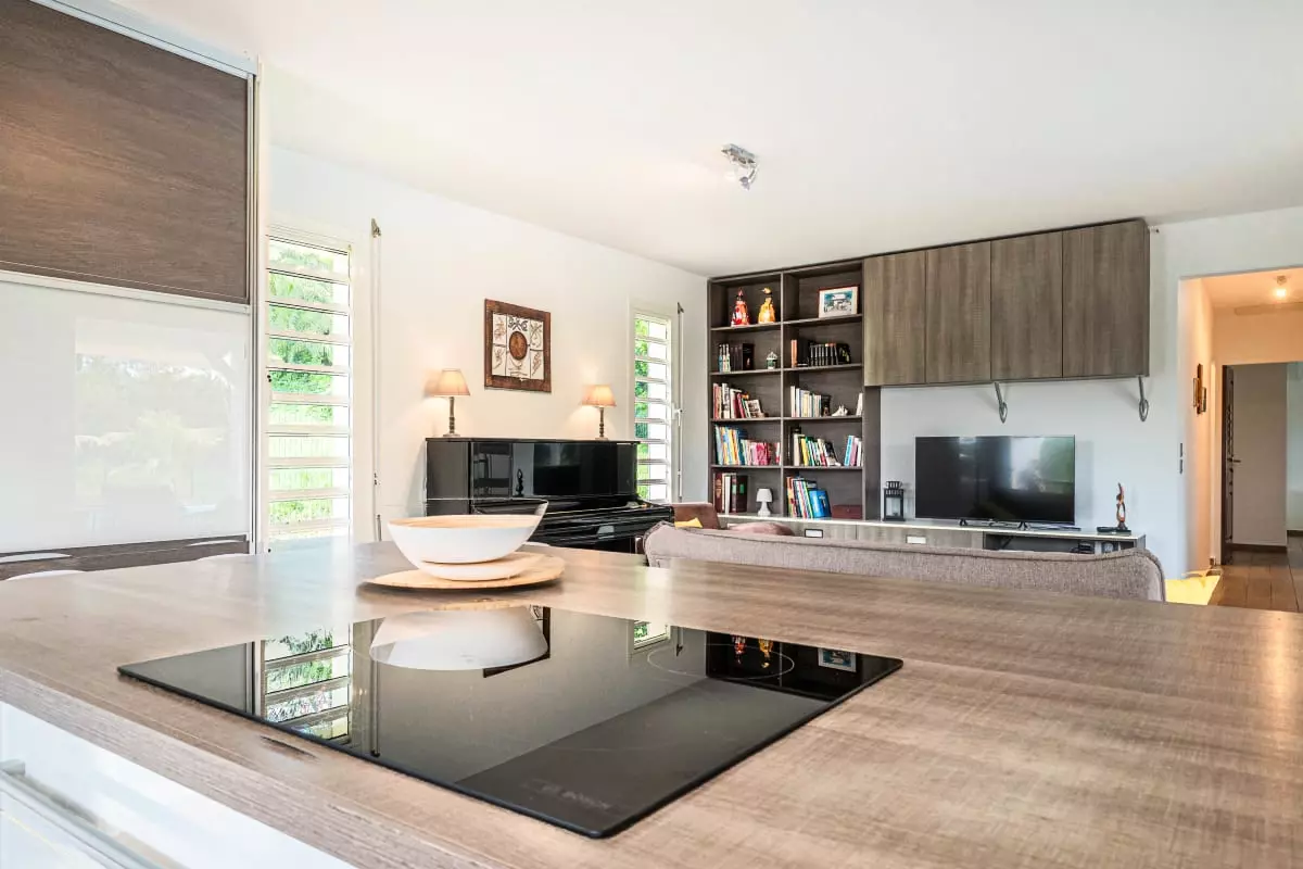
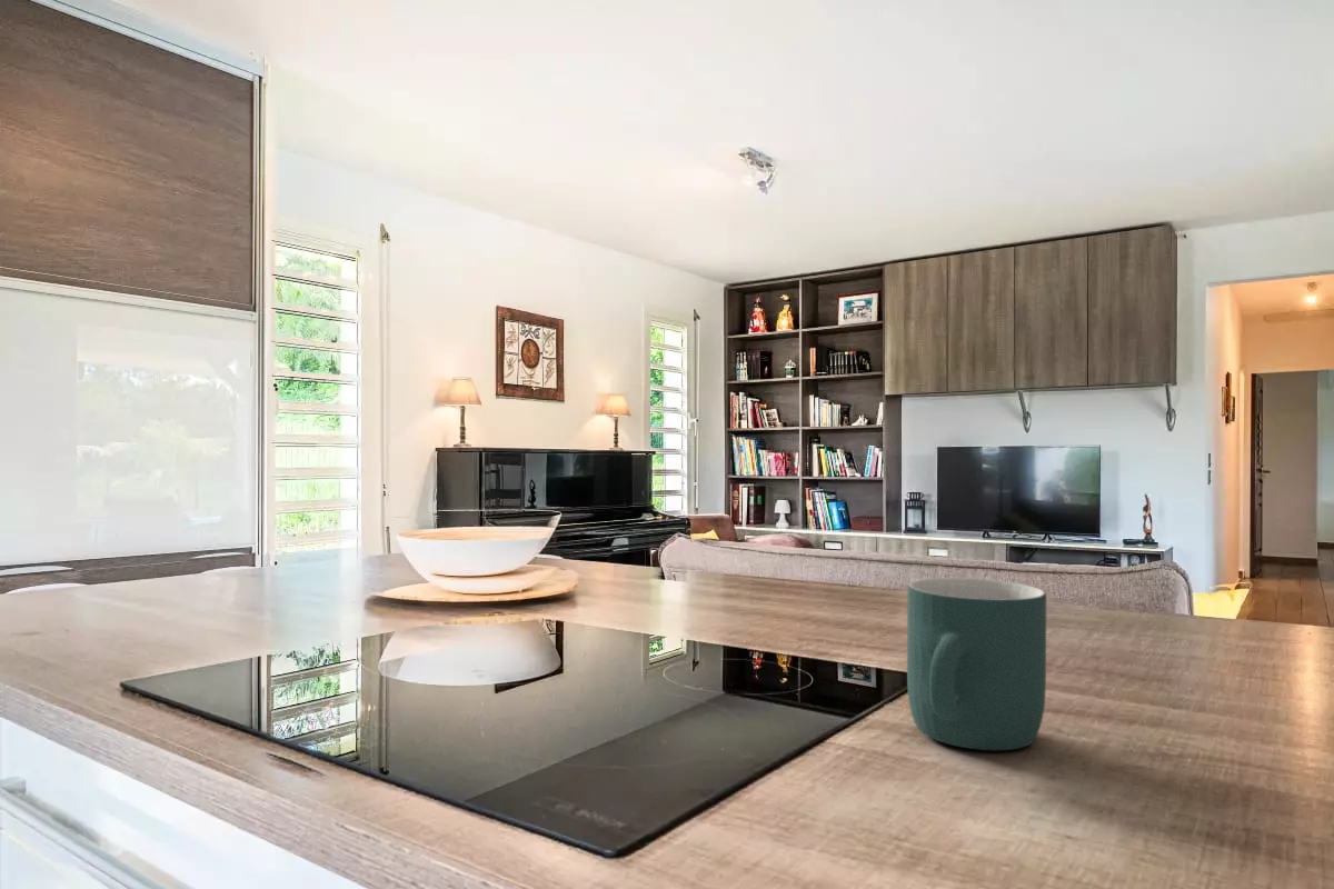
+ mug (978, 666)
